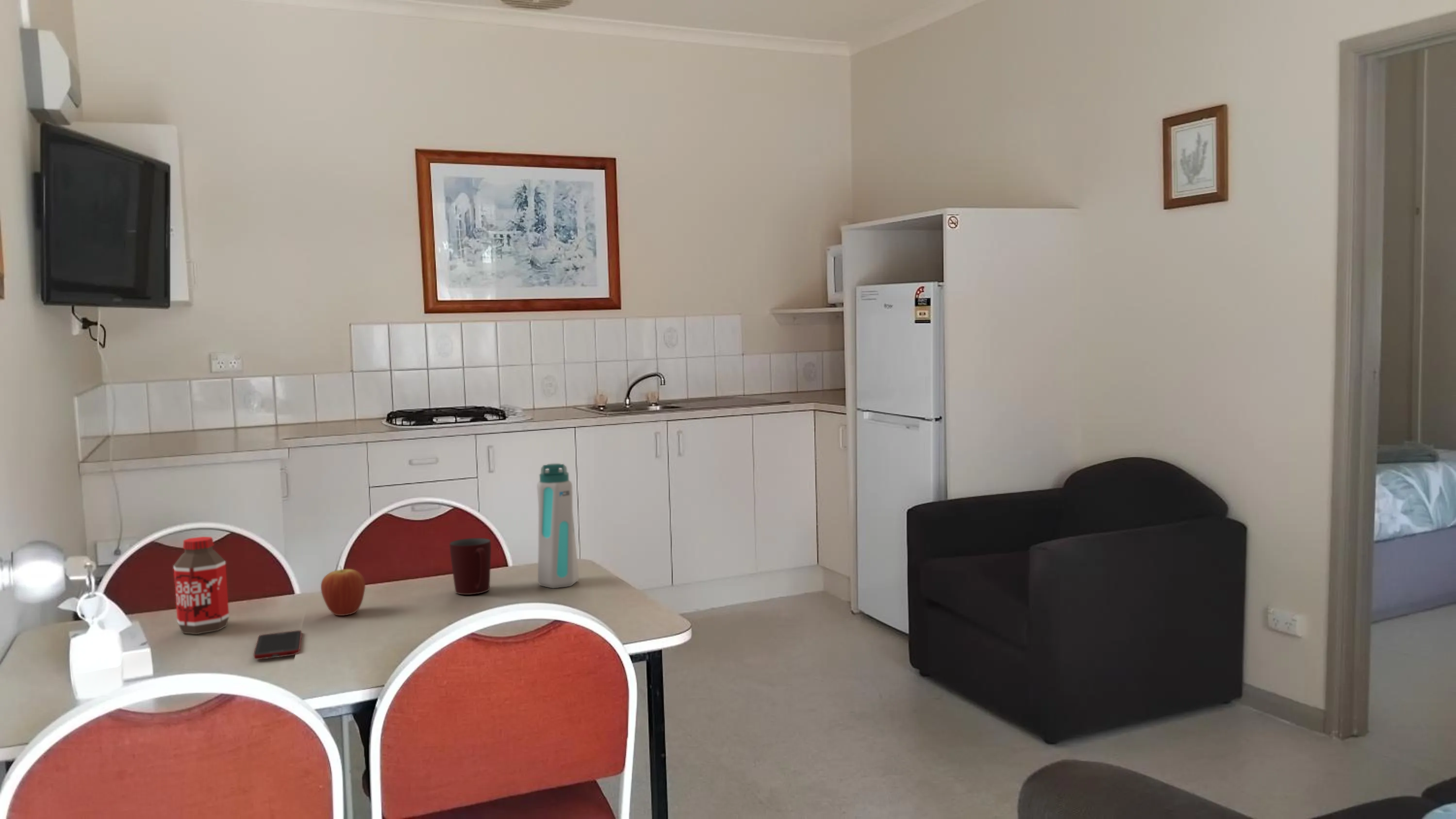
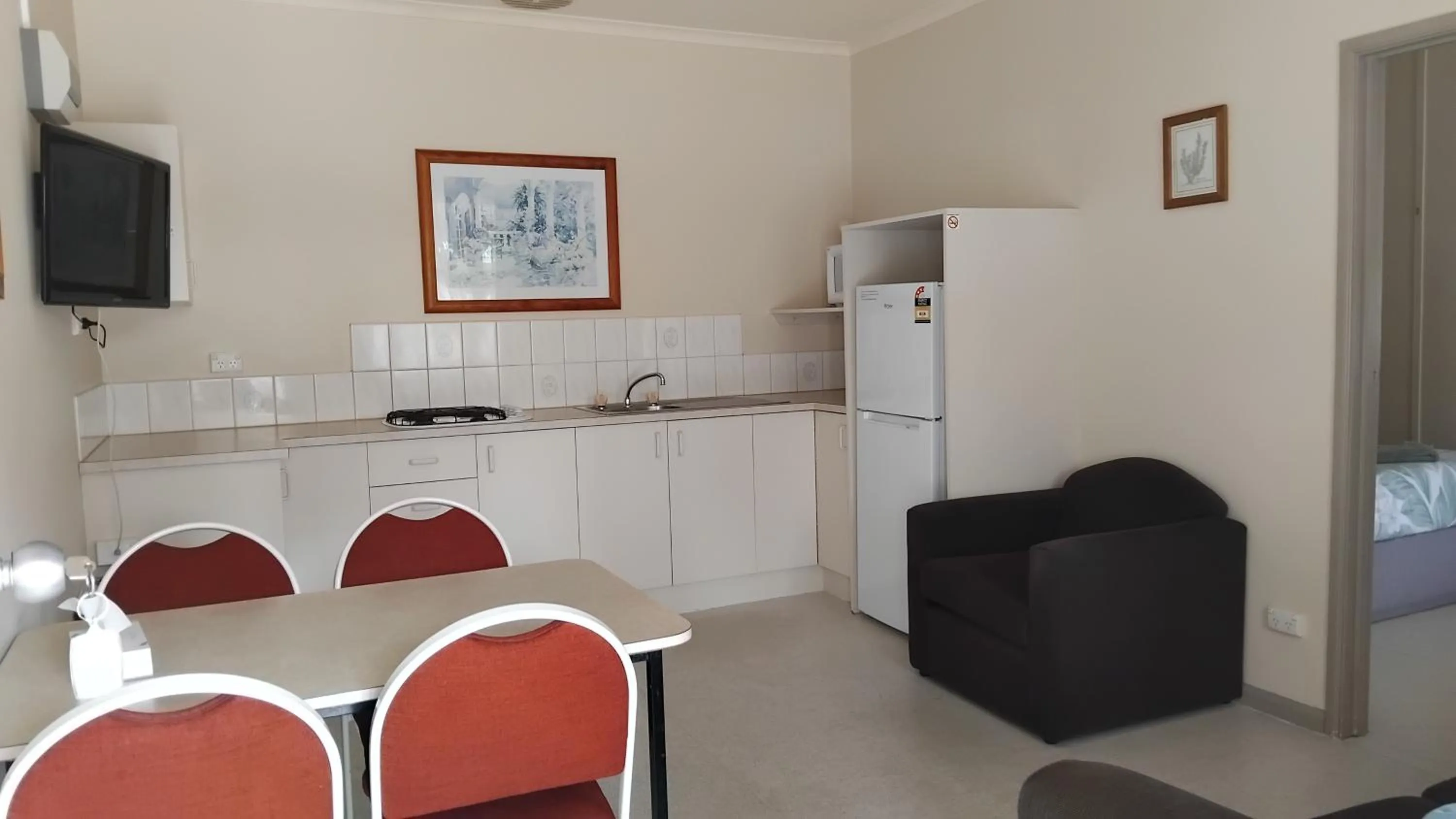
- bottle (201, 584)
- water bottle (557, 524)
- cell phone (279, 644)
- mug (474, 567)
- fruit (343, 590)
